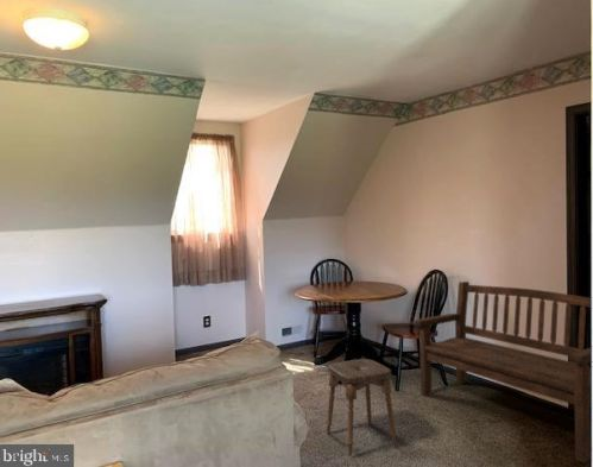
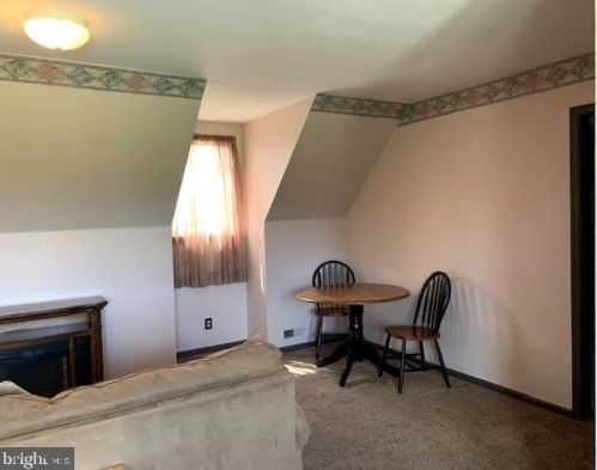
- bench (510, 354)
- stool (355, 398)
